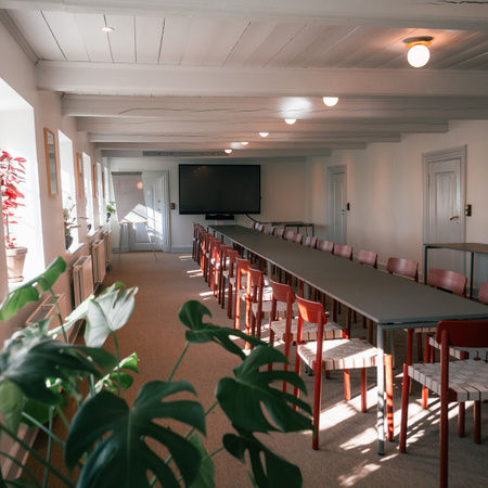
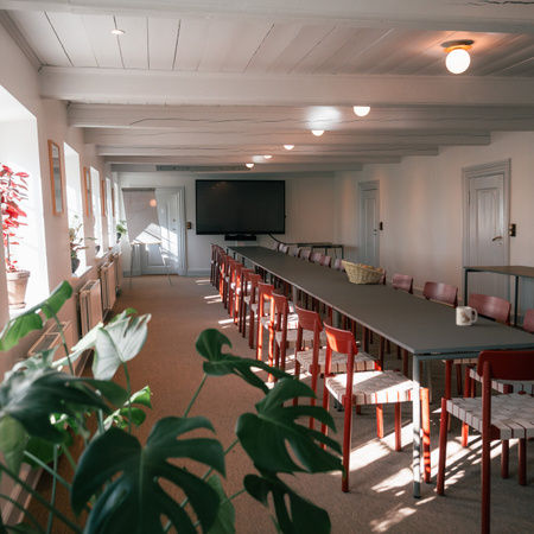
+ mug (466, 316)
+ fruit basket (362, 271)
